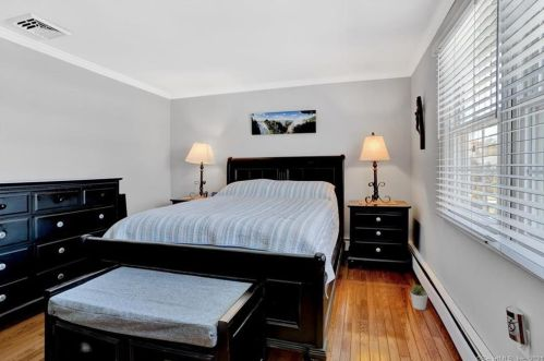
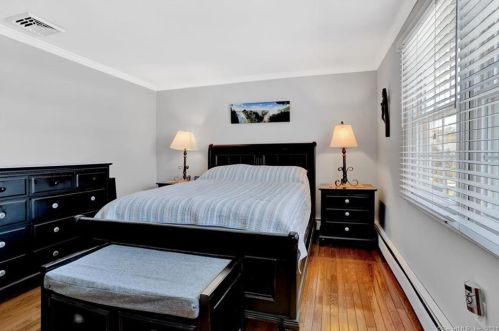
- potted plant (418, 294)
